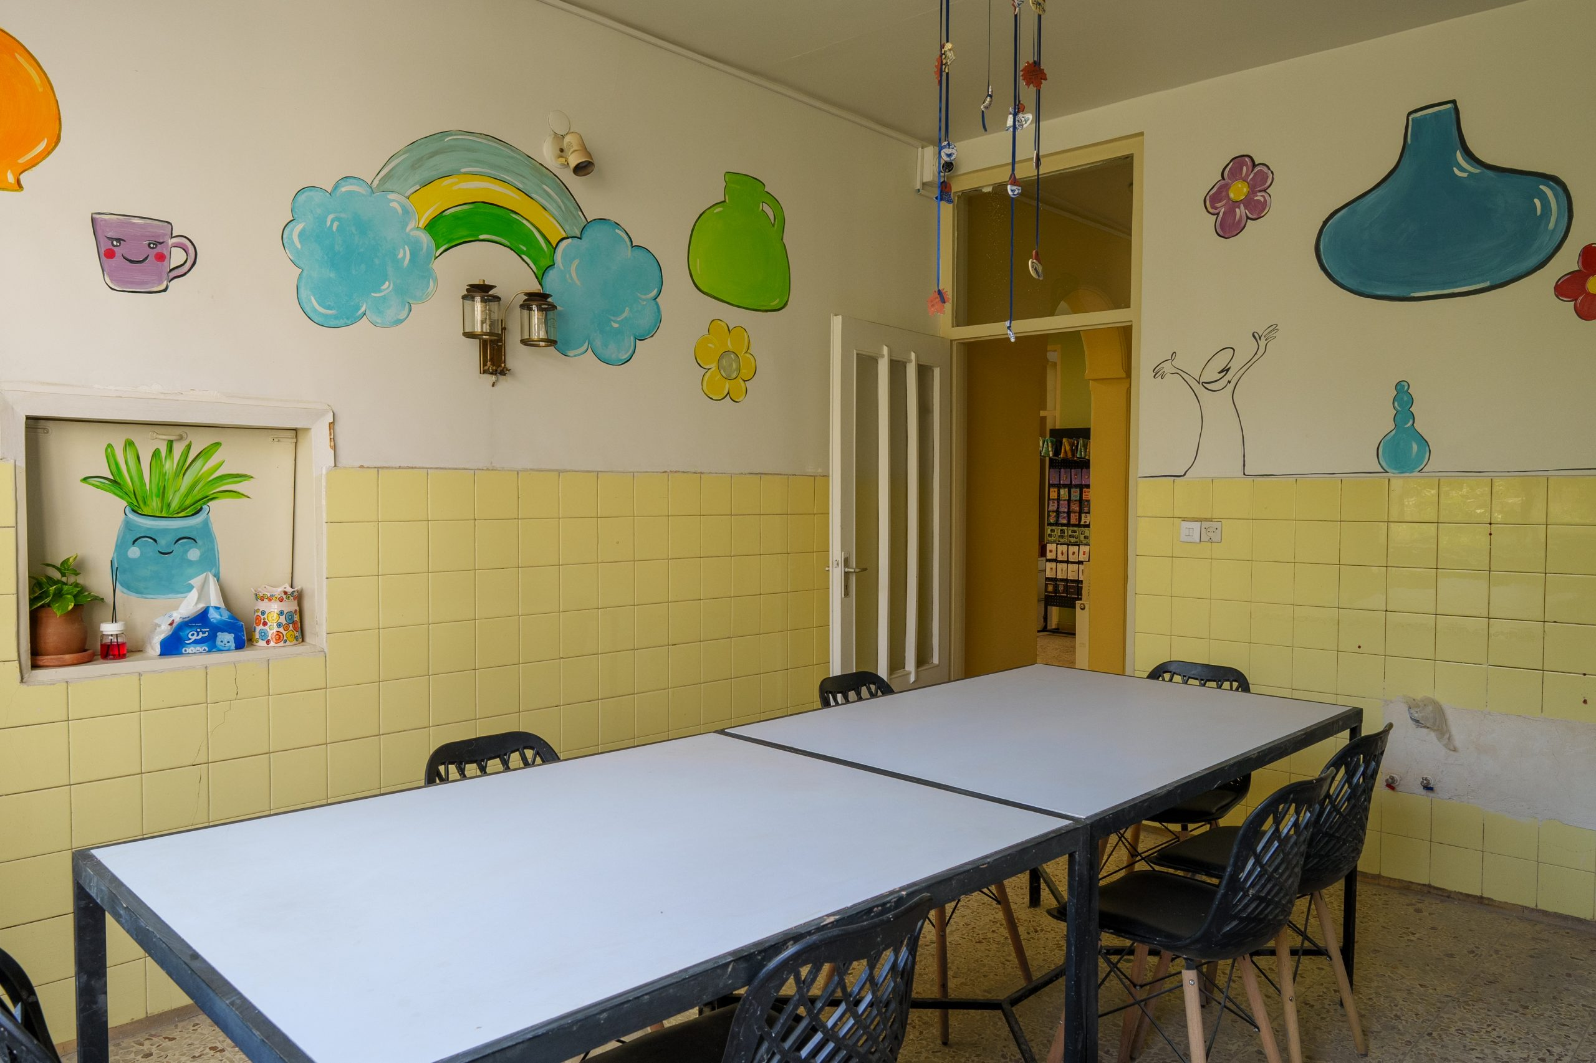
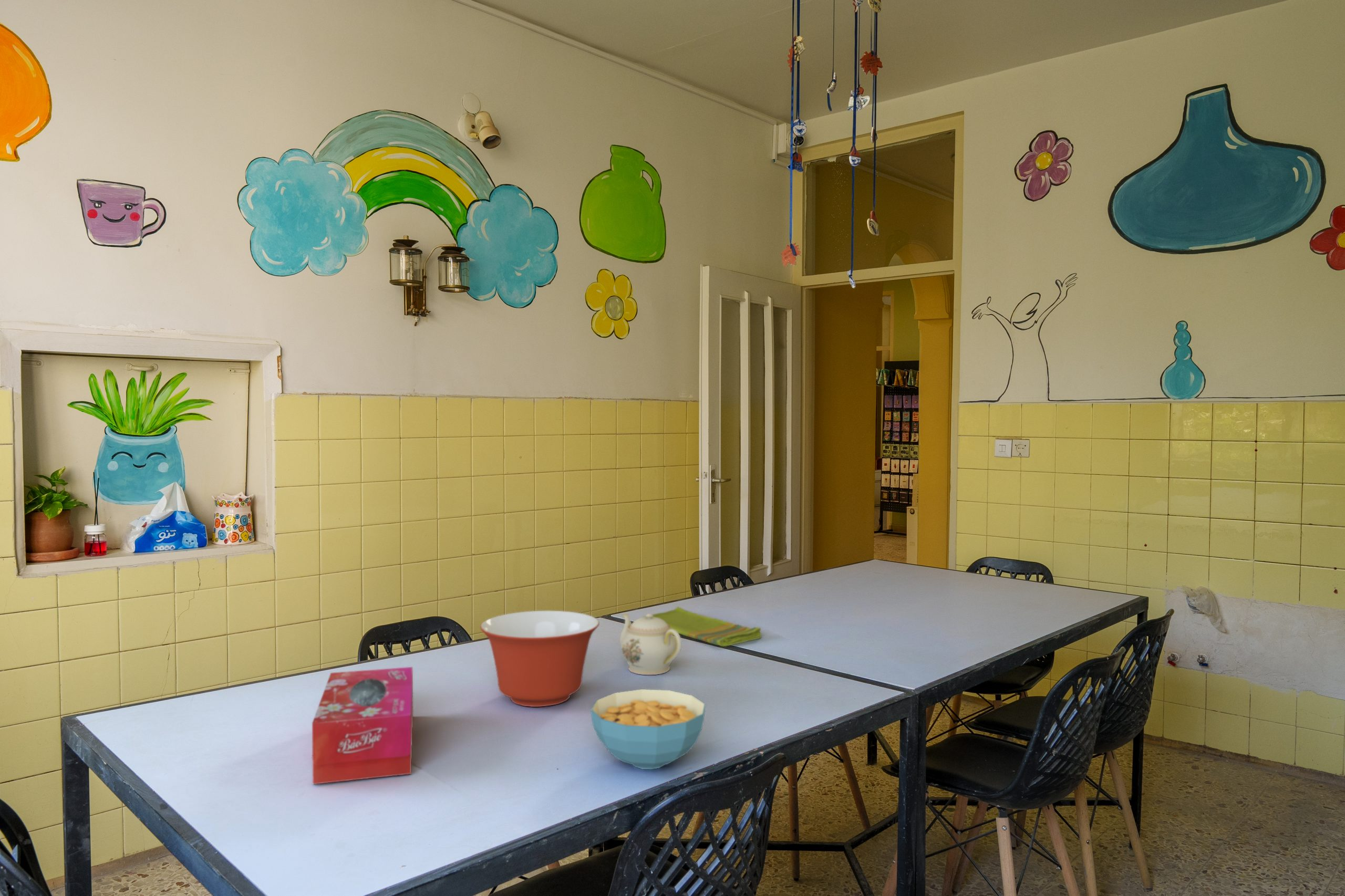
+ mixing bowl (540, 660)
+ dish towel (698, 625)
+ cereal bowl (648, 735)
+ tissue box (368, 719)
+ teapot (650, 642)
